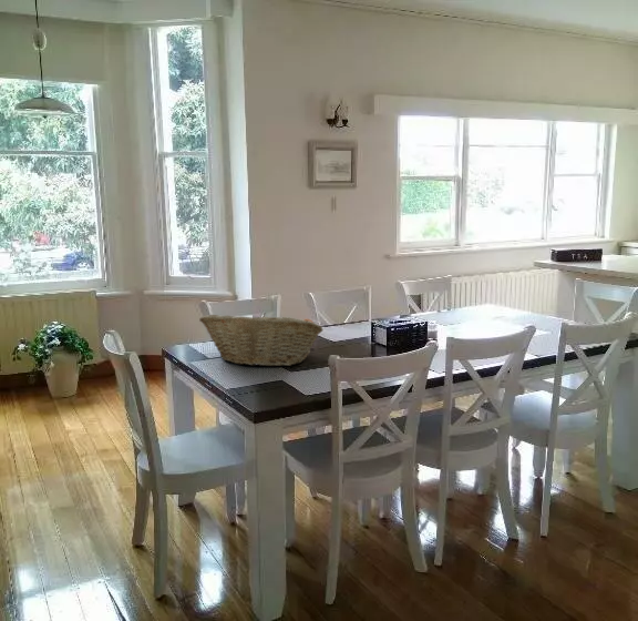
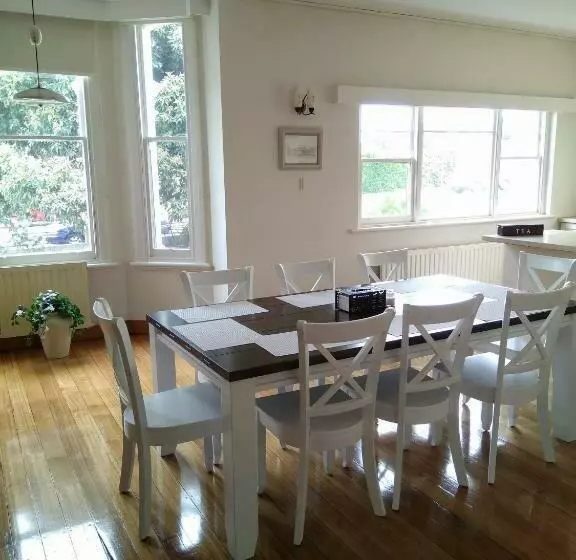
- fruit basket (260, 334)
